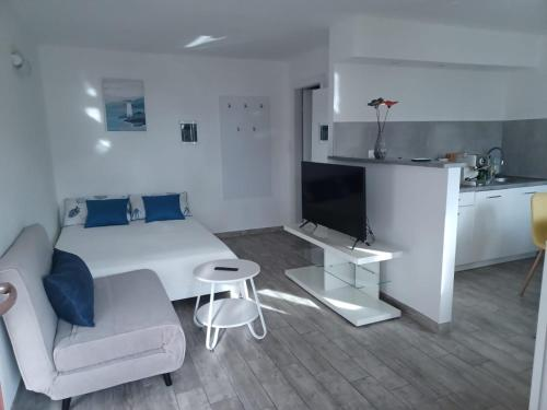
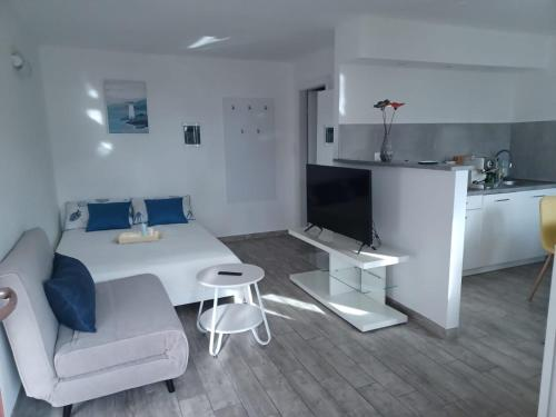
+ serving tray (138, 232)
